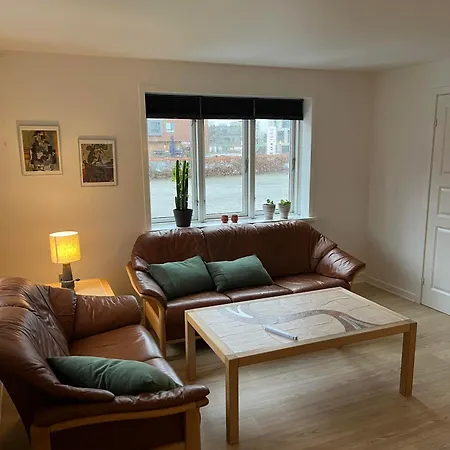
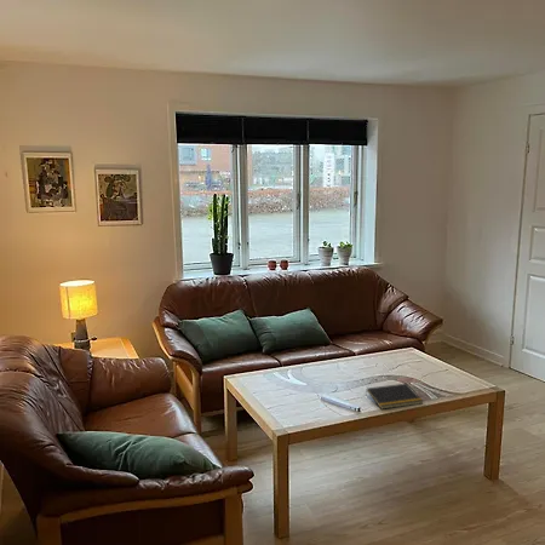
+ notepad (394, 395)
